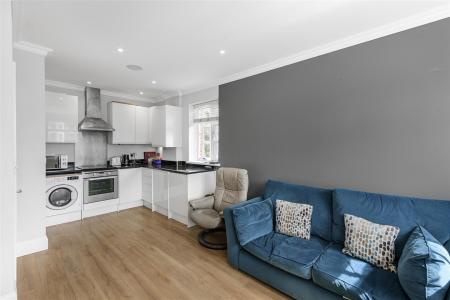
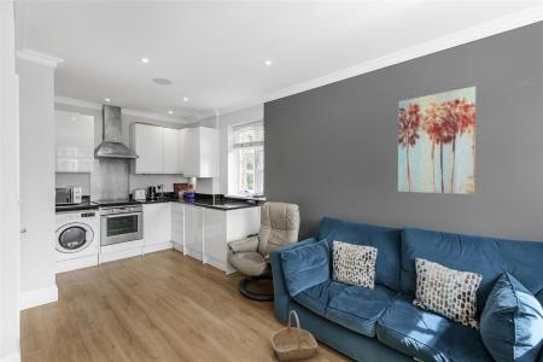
+ wall art (433, 144)
+ basket (293, 332)
